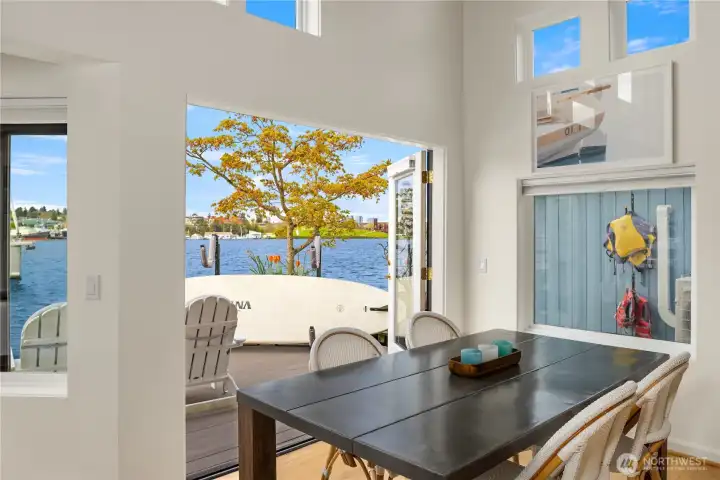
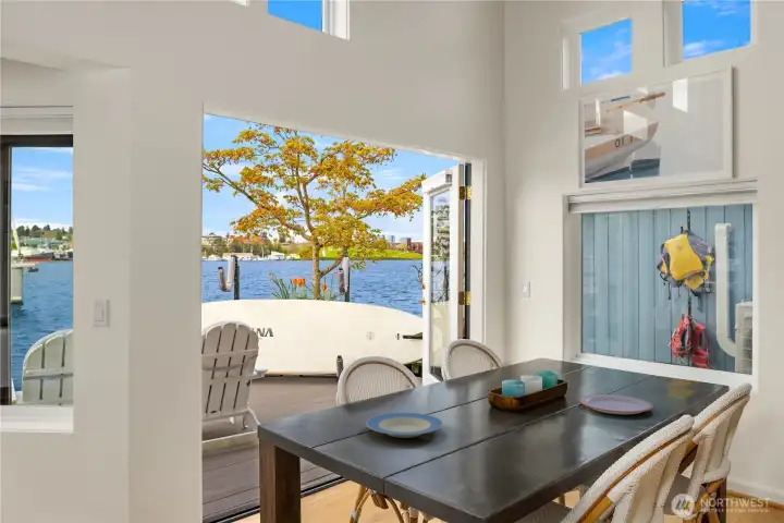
+ plate (404, 427)
+ plate (615, 404)
